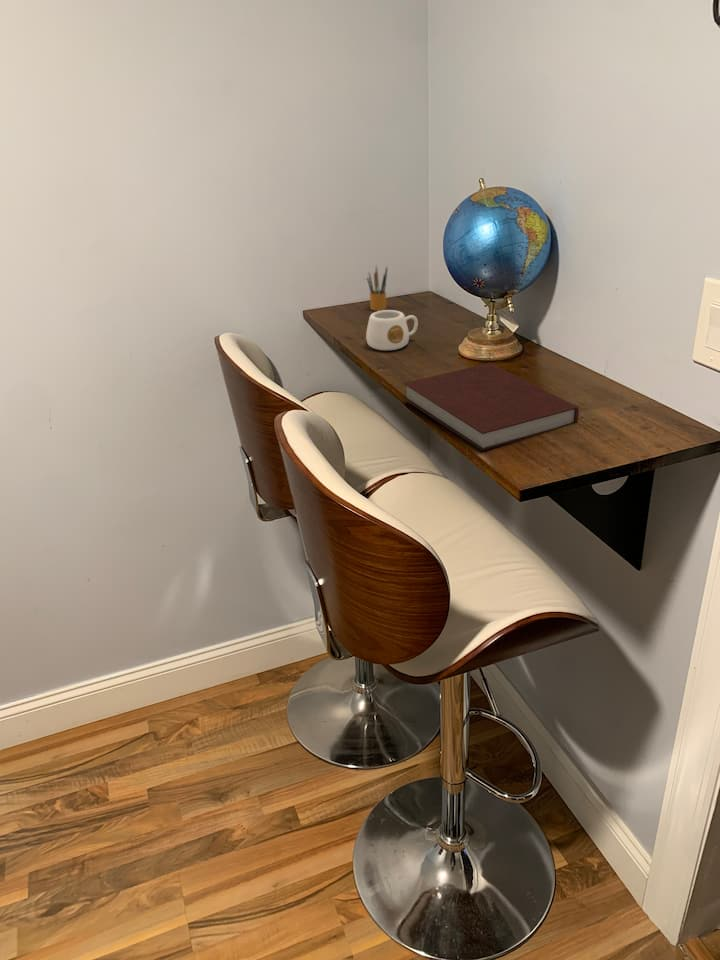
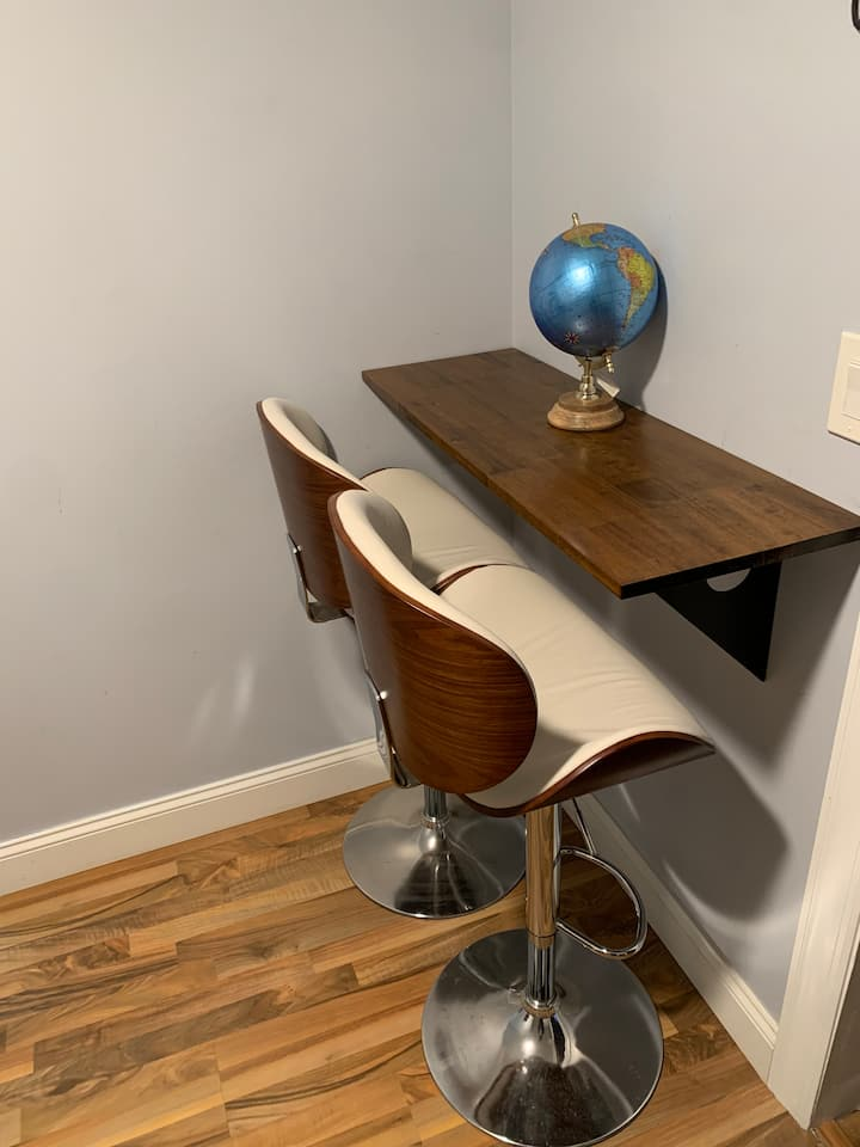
- mug (393, 329)
- notebook (486, 402)
- pencil box (378, 288)
